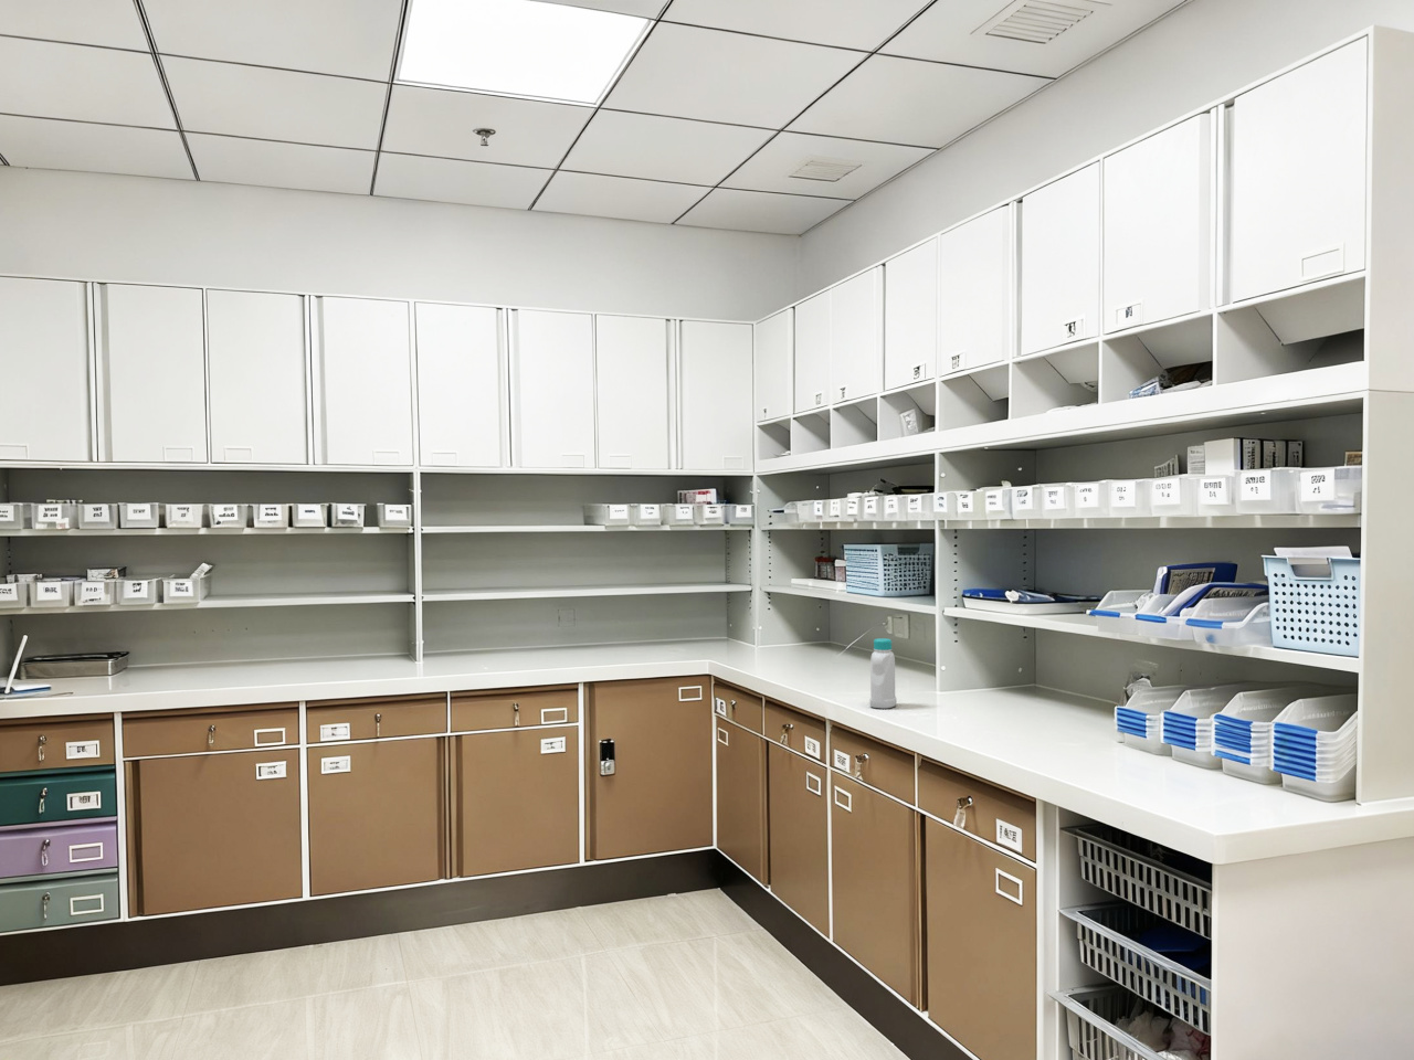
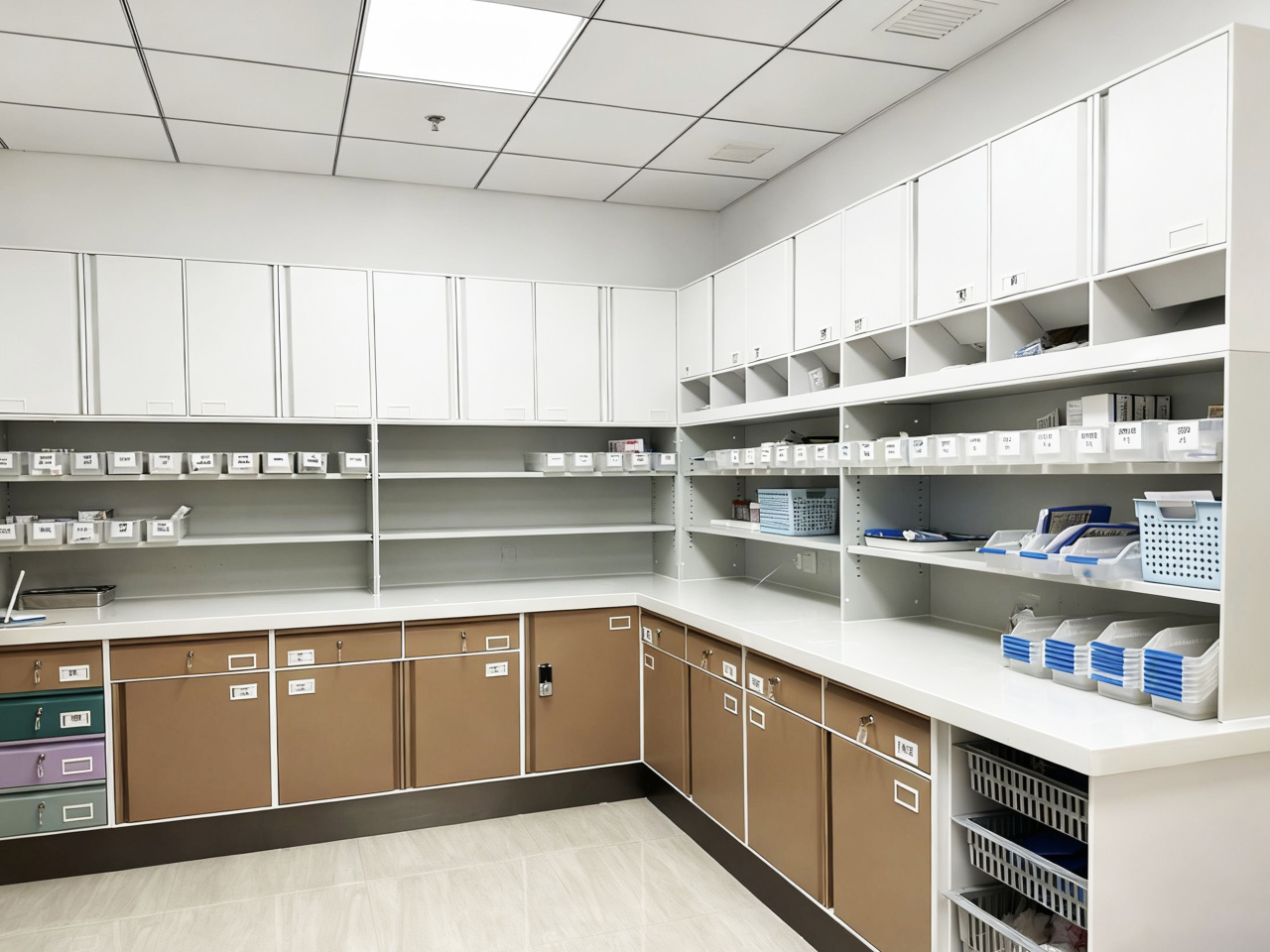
- bottle (883, 673)
